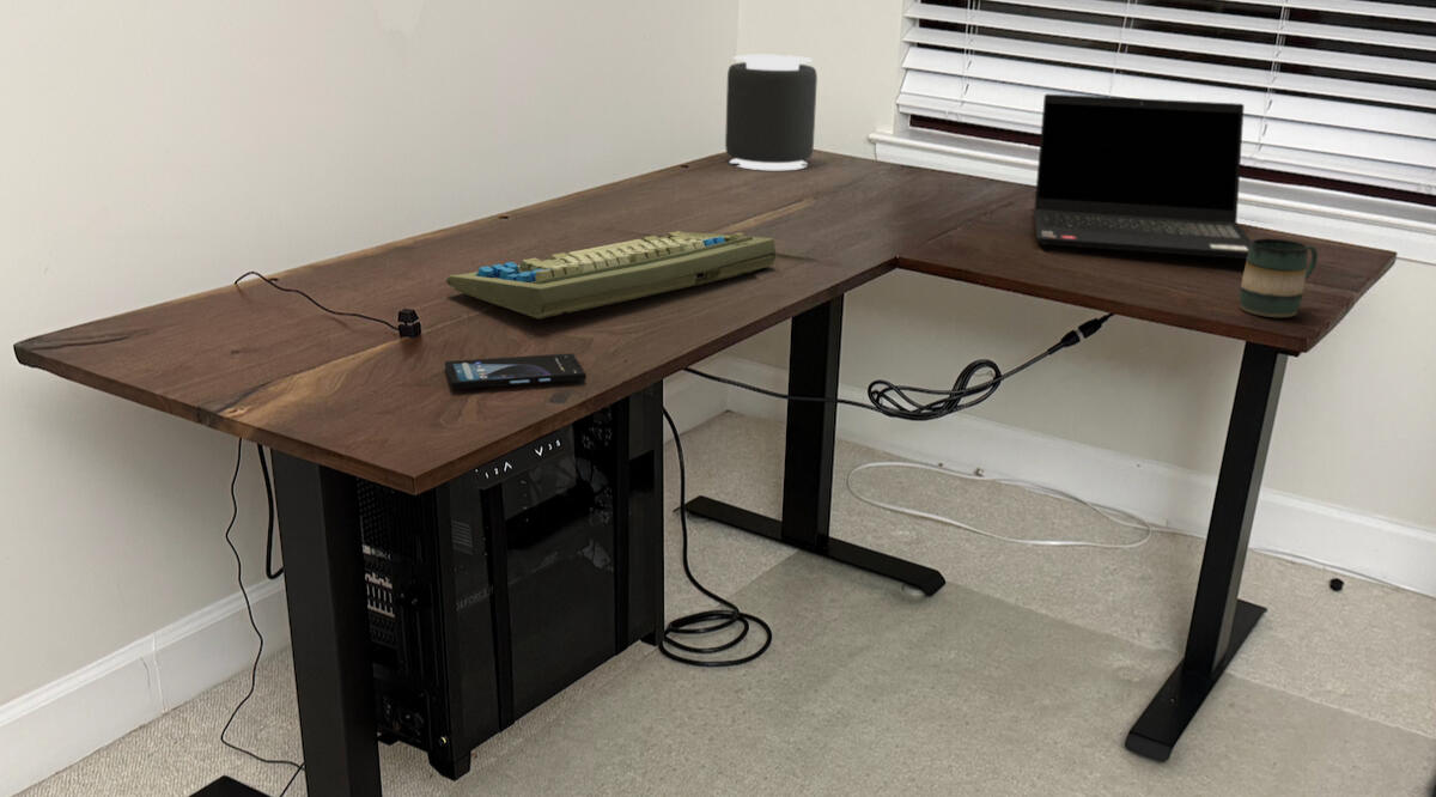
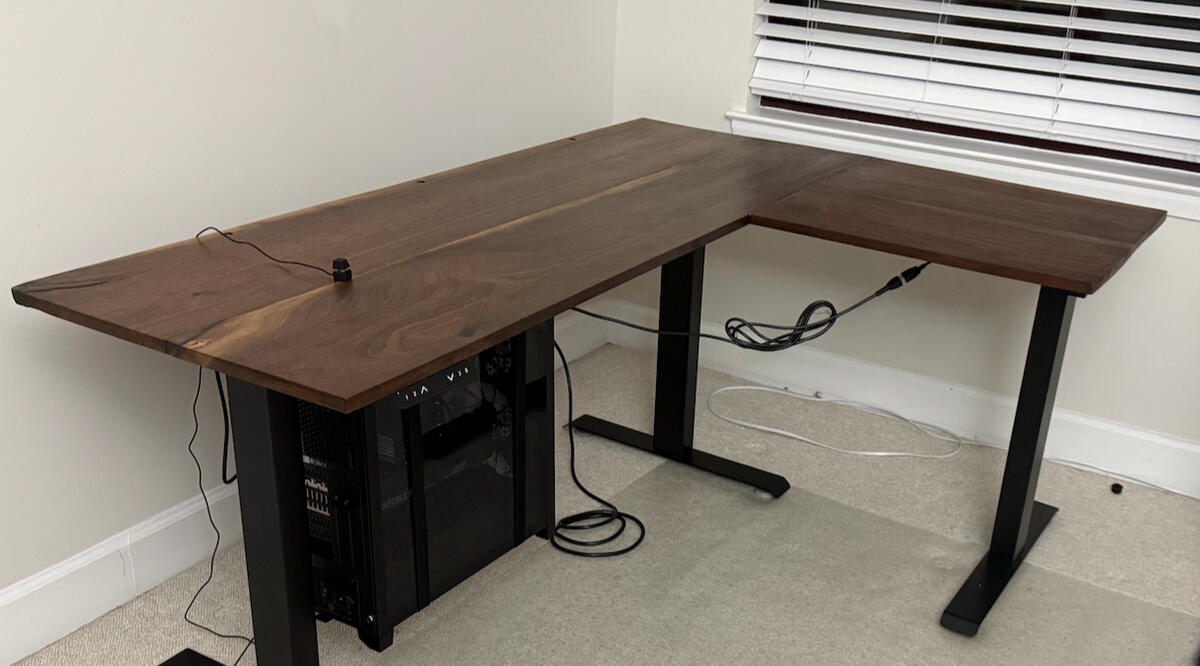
- computer keyboard (617, 261)
- smartphone (515, 371)
- laptop computer (1144, 172)
- speaker (771, 111)
- mug (1283, 276)
